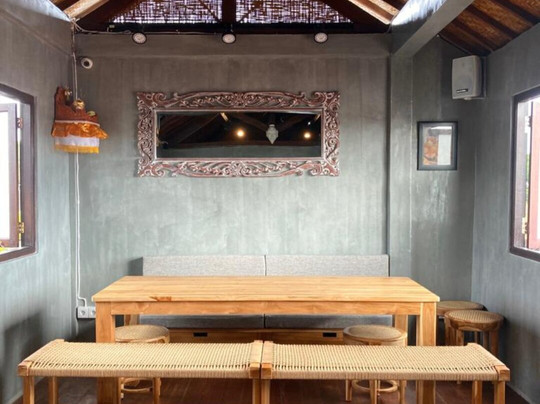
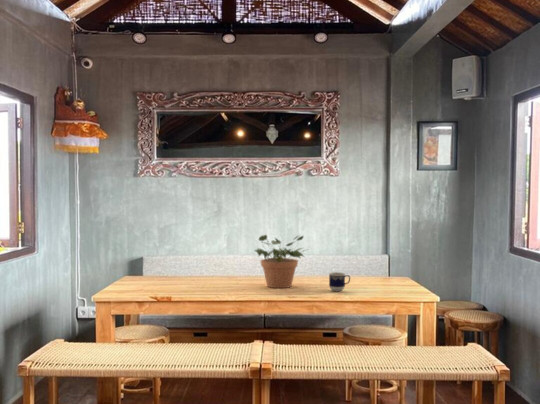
+ potted plant (282, 260)
+ cup (339, 282)
